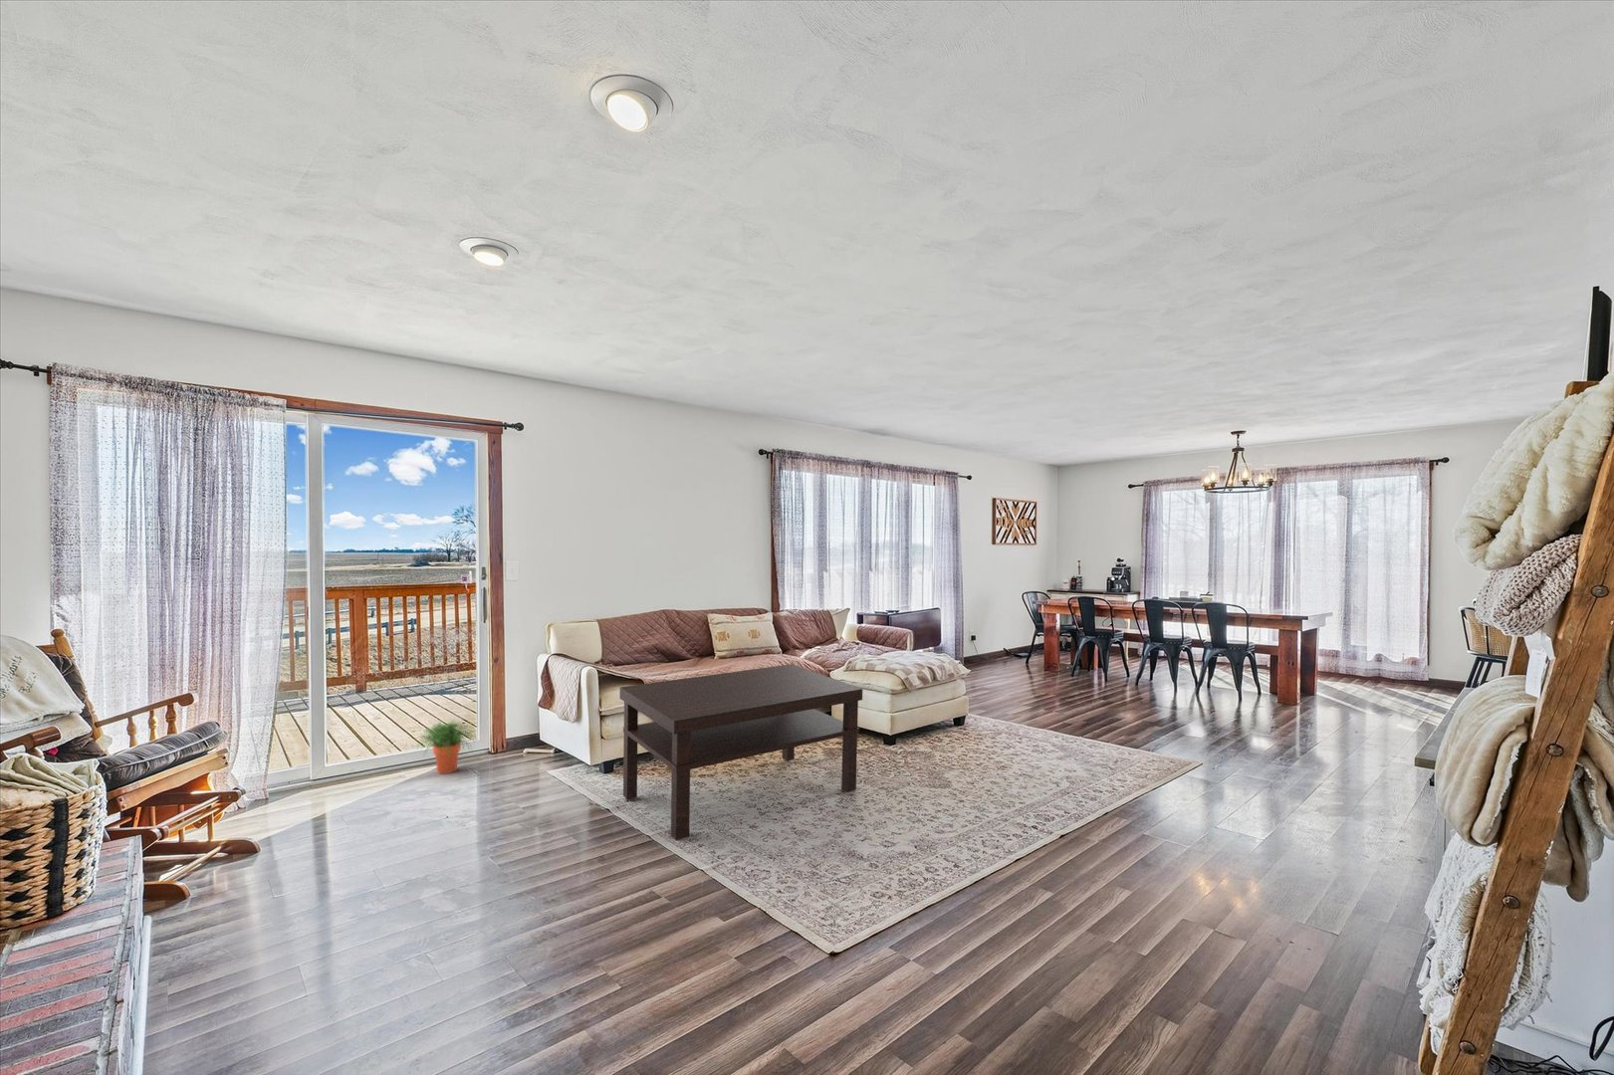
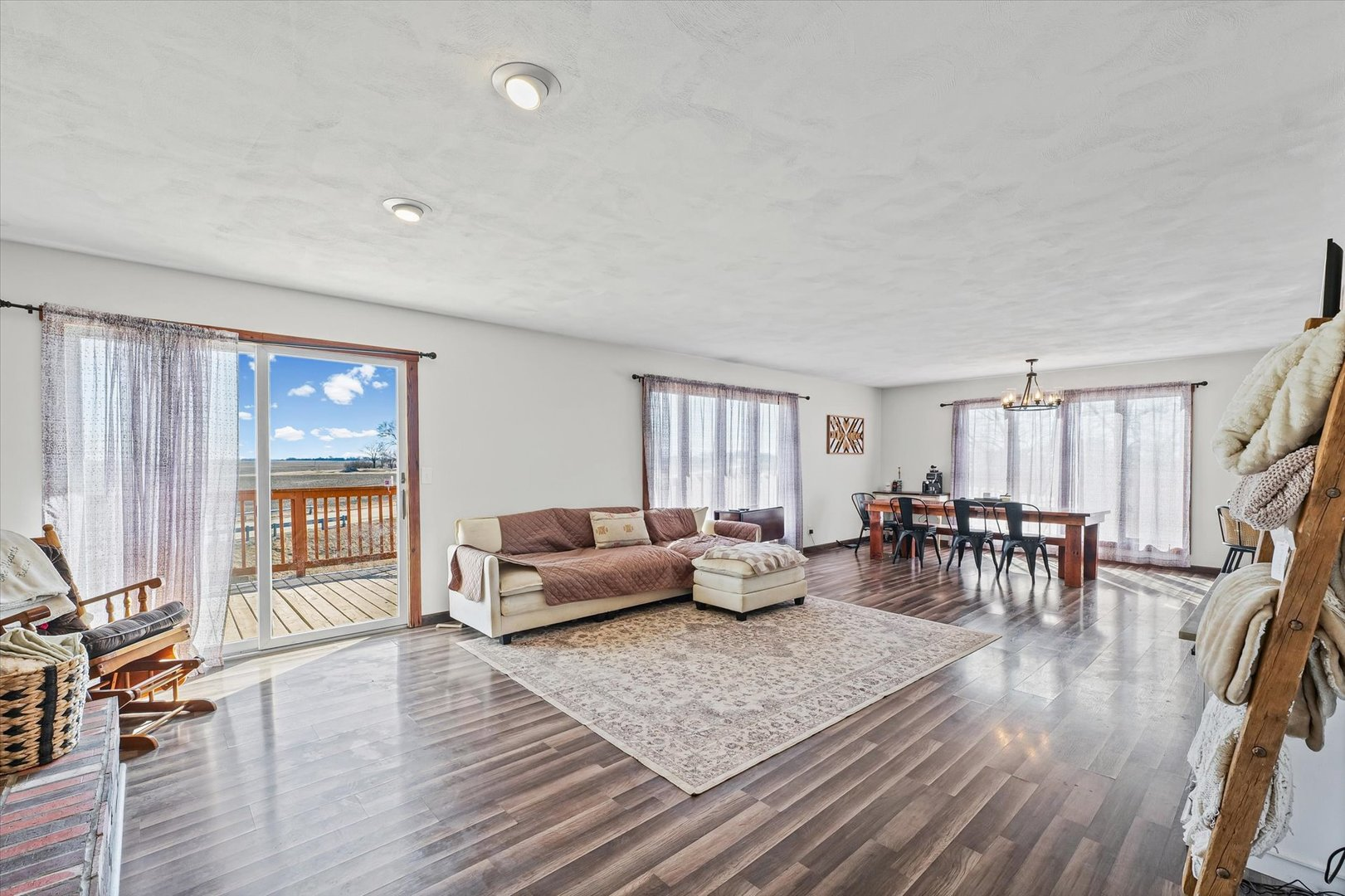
- coffee table (742, 739)
- potted plant (448, 746)
